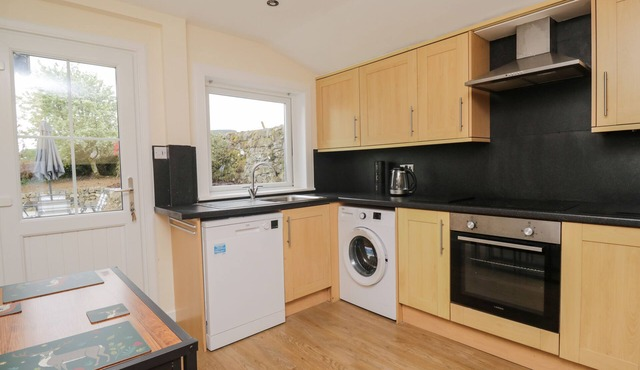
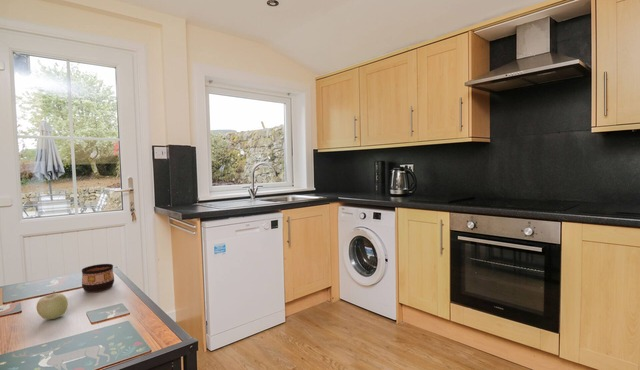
+ cup (98, 277)
+ fruit (52, 304)
